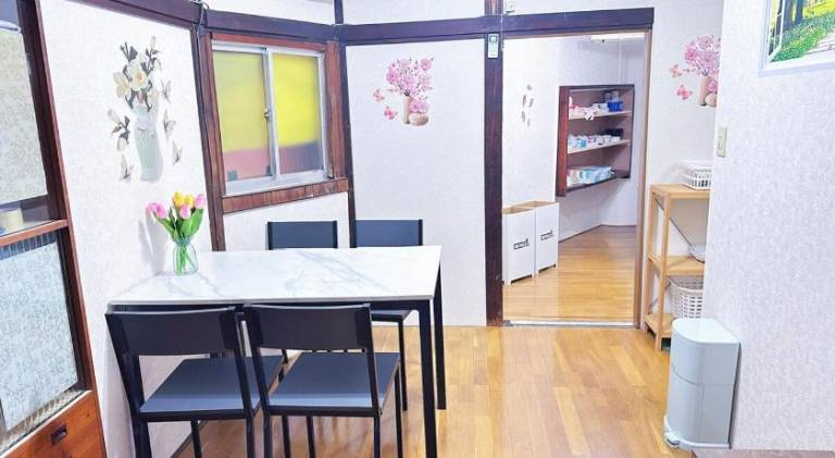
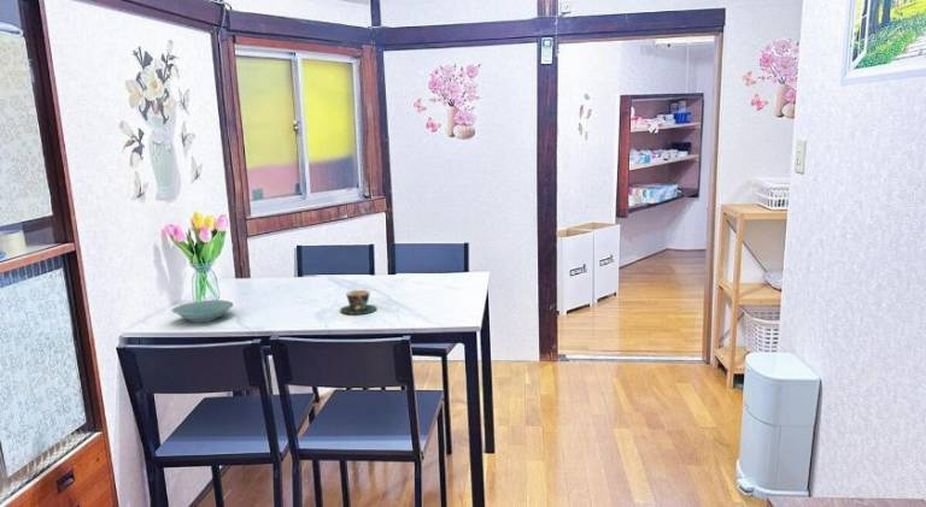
+ bowl (203, 312)
+ teacup (358, 300)
